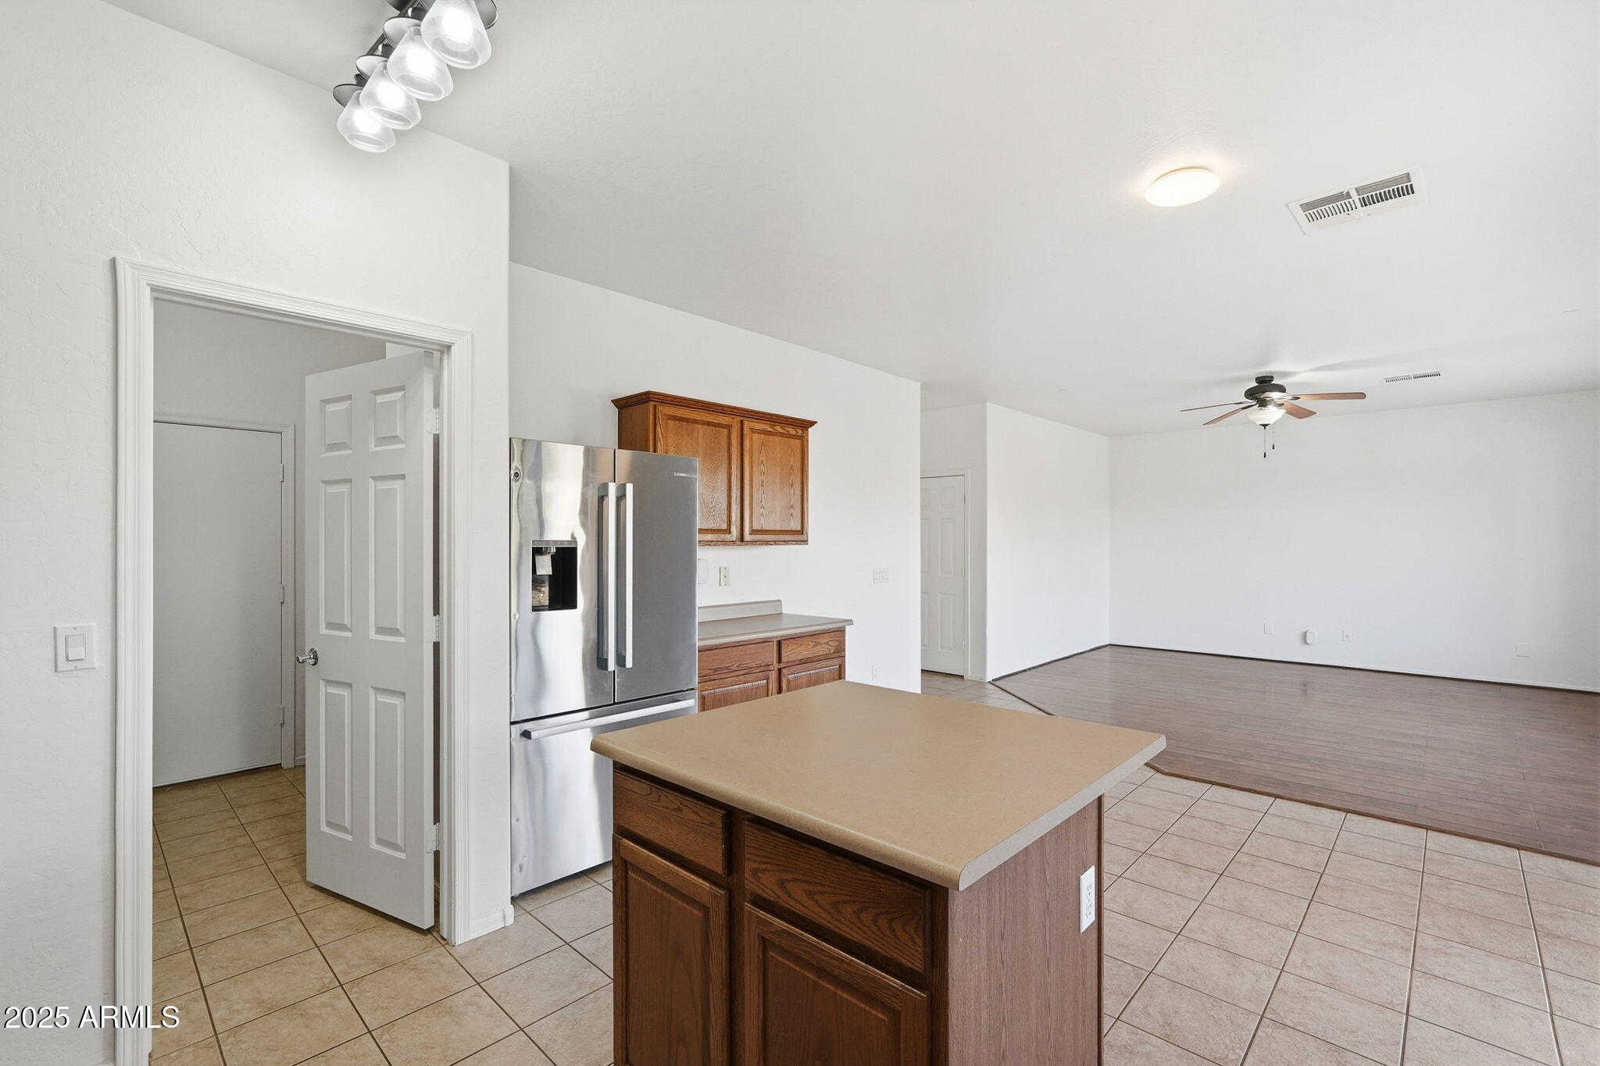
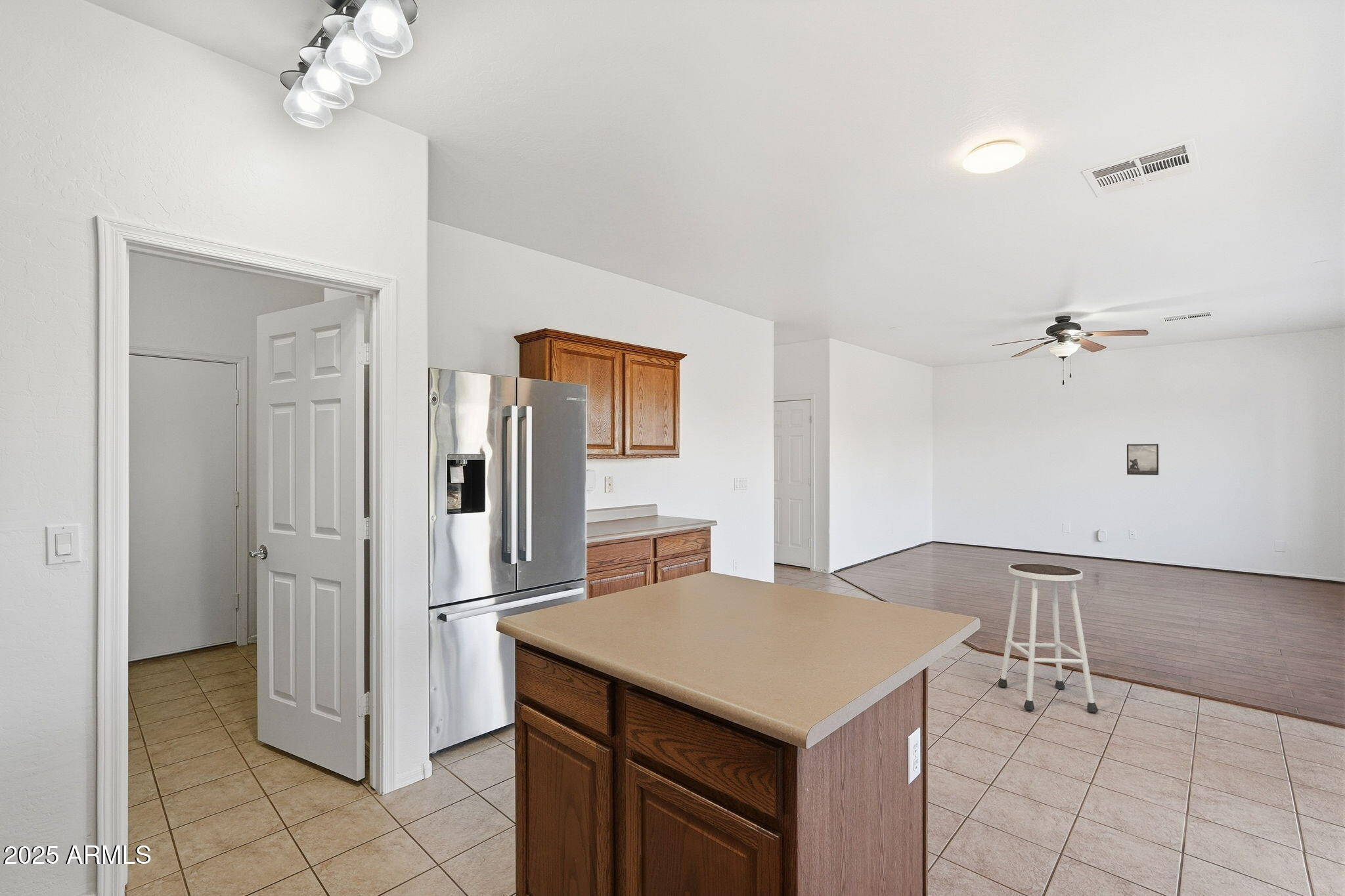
+ stool (1054, 633)
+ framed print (1142, 459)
